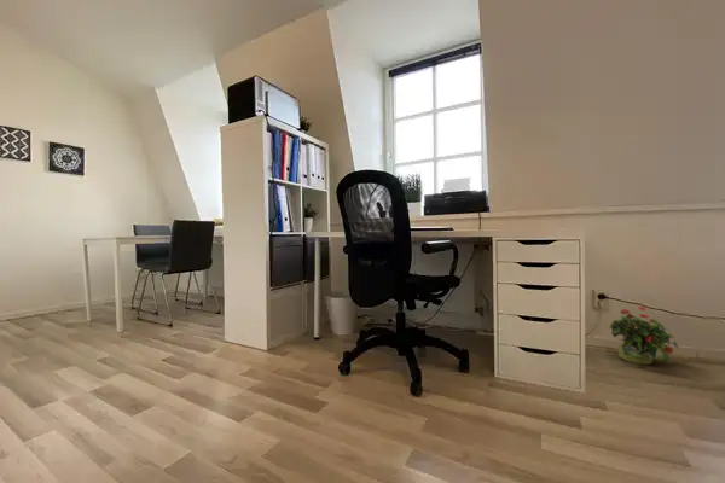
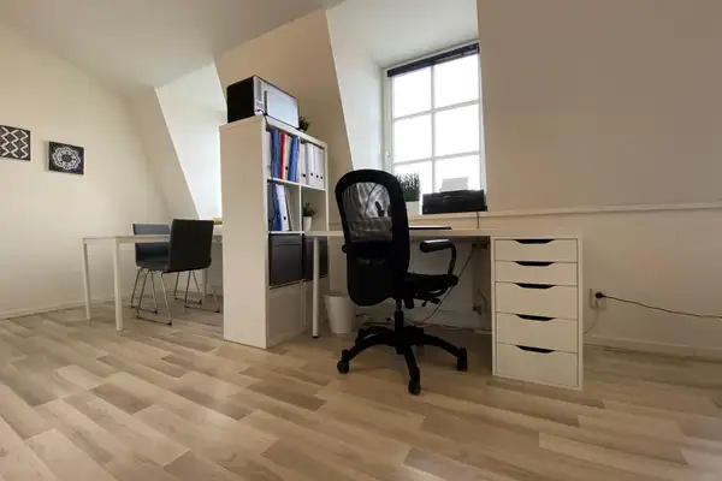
- potted plant (643, 334)
